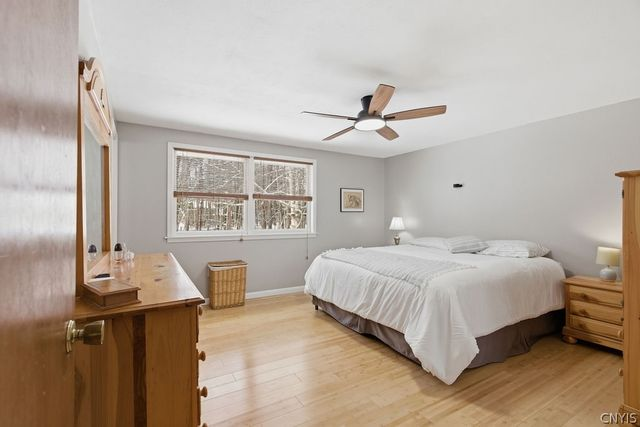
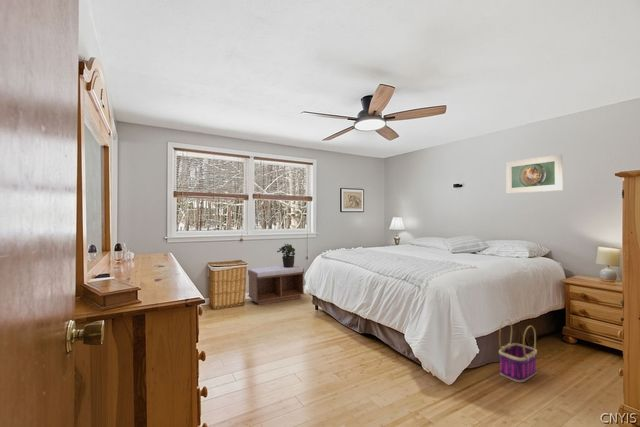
+ potted plant (287, 254)
+ bench (276, 283)
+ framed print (532, 175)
+ basket (517, 347)
